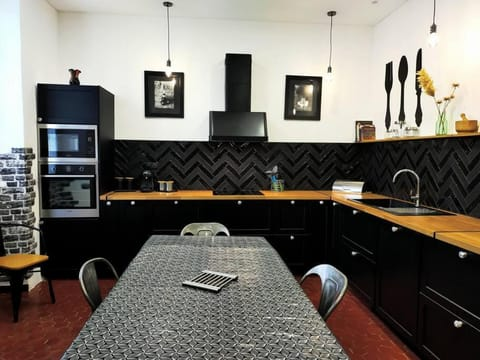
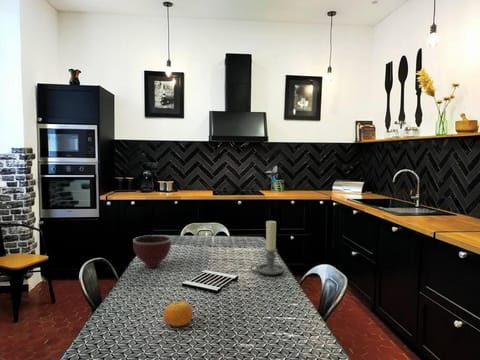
+ fruit (178, 312)
+ candle holder (267, 246)
+ bowl (152, 252)
